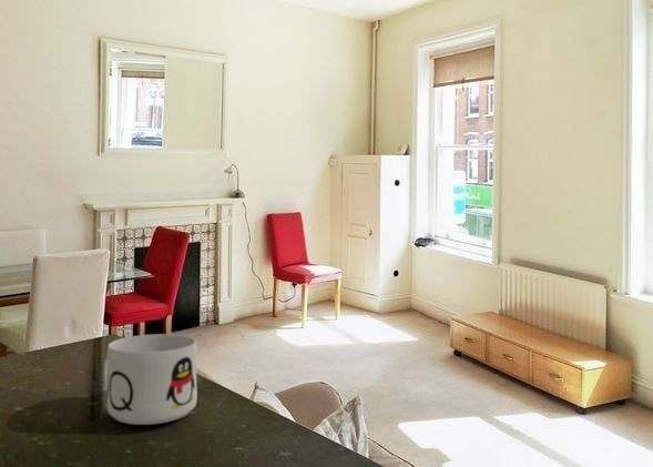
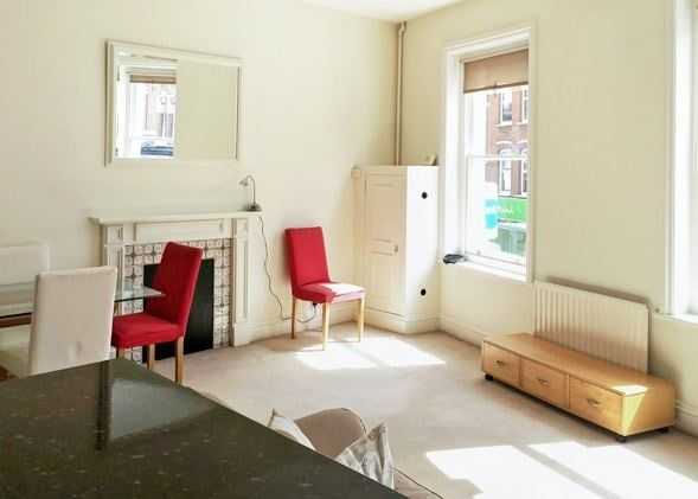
- mug (157, 373)
